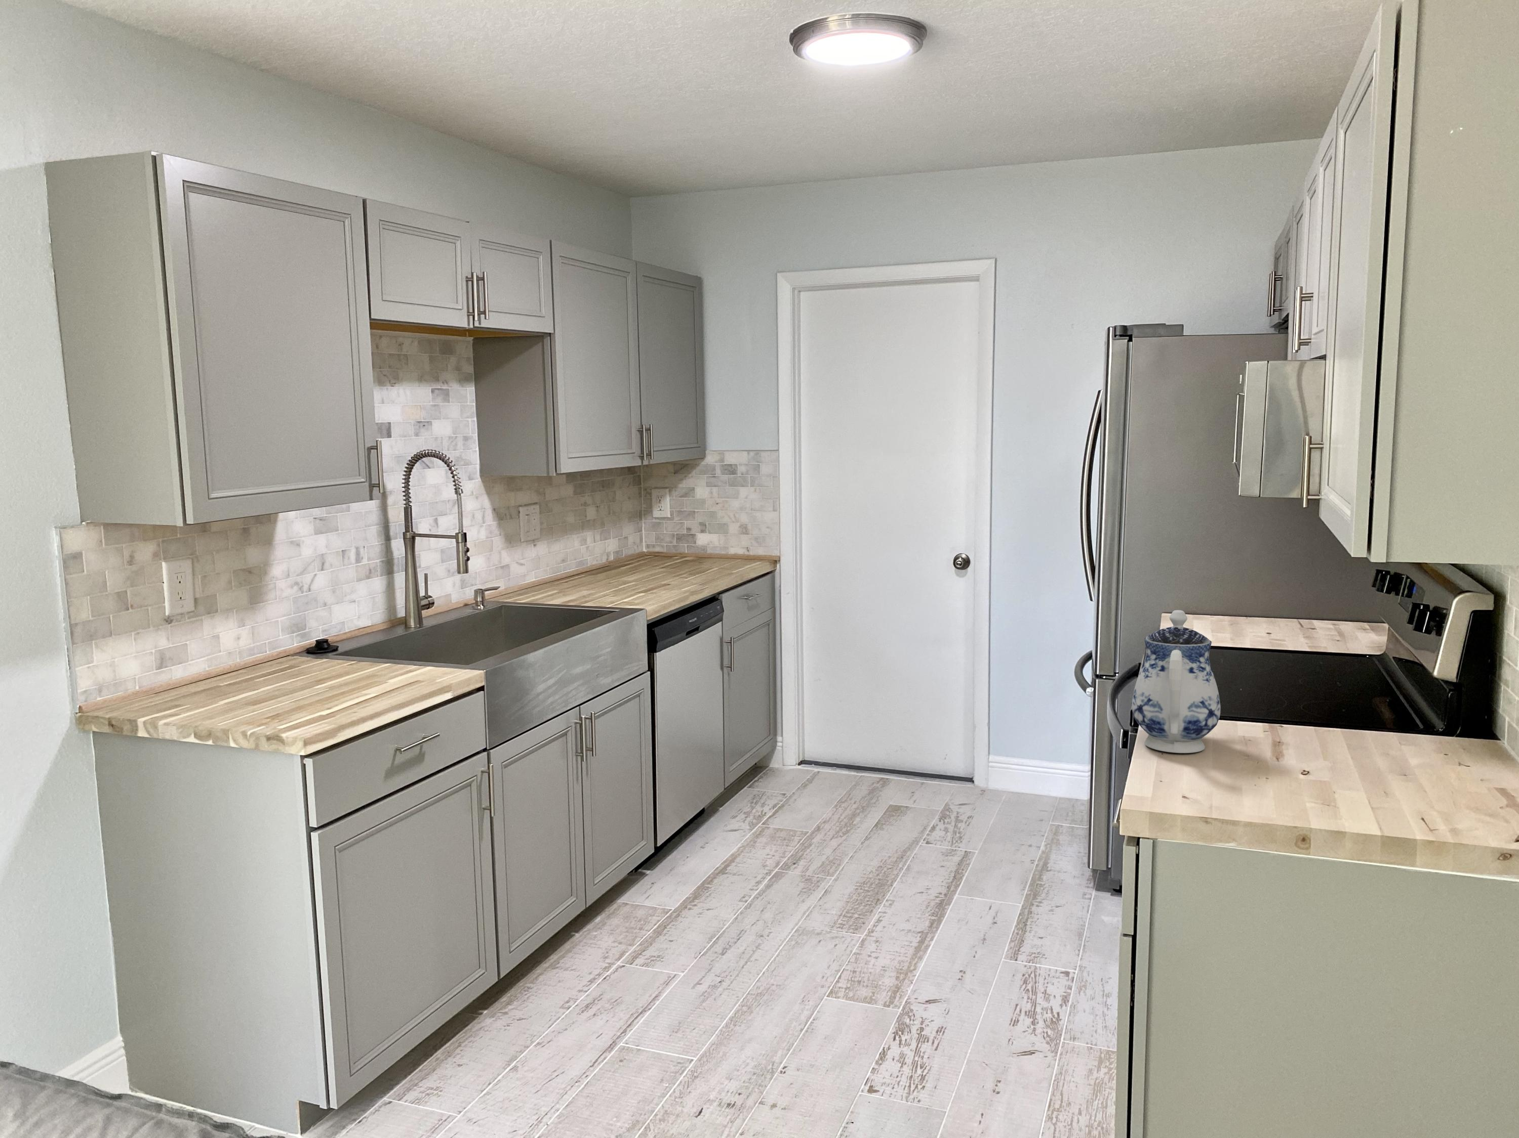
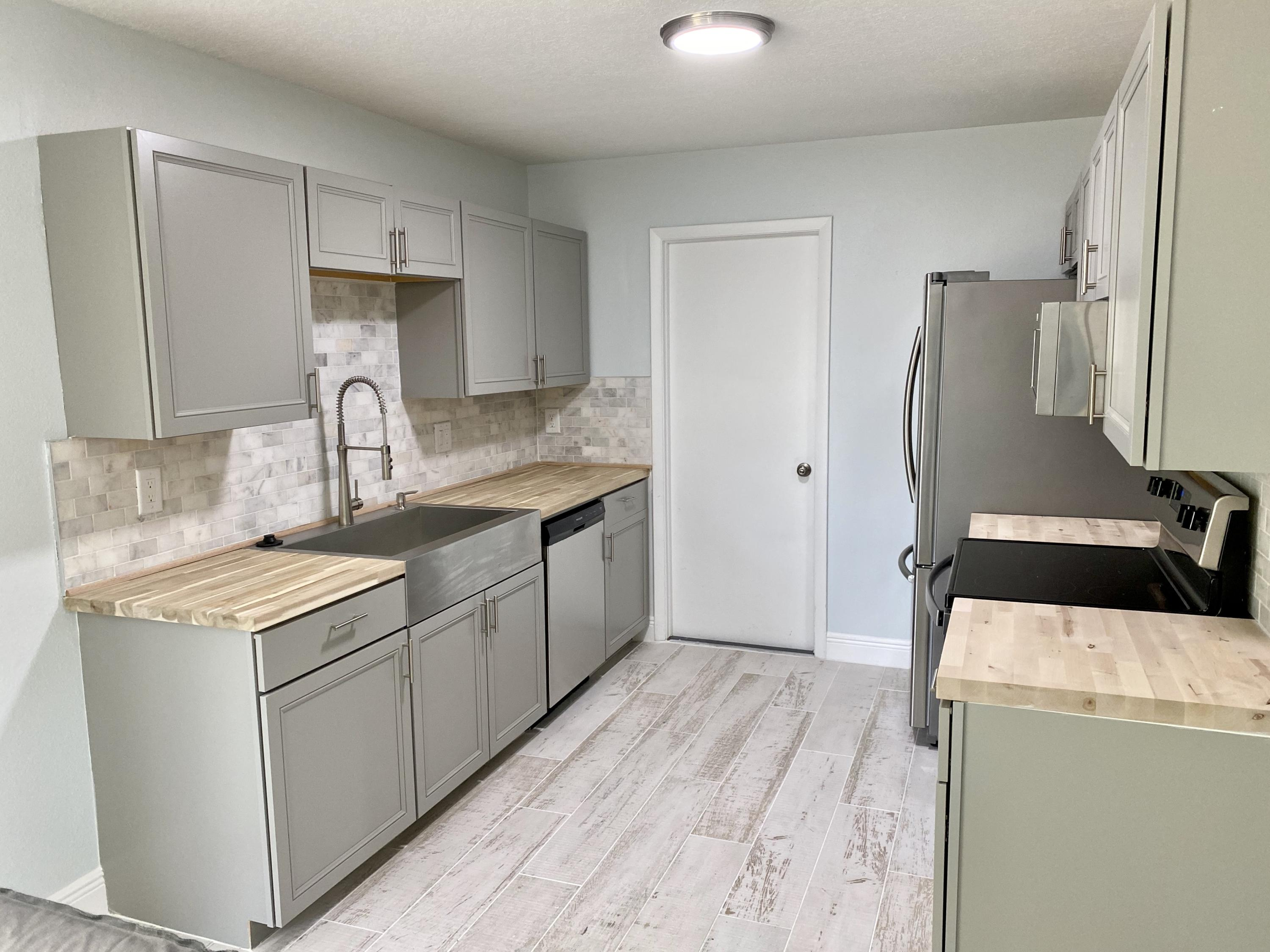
- teapot (1176, 678)
